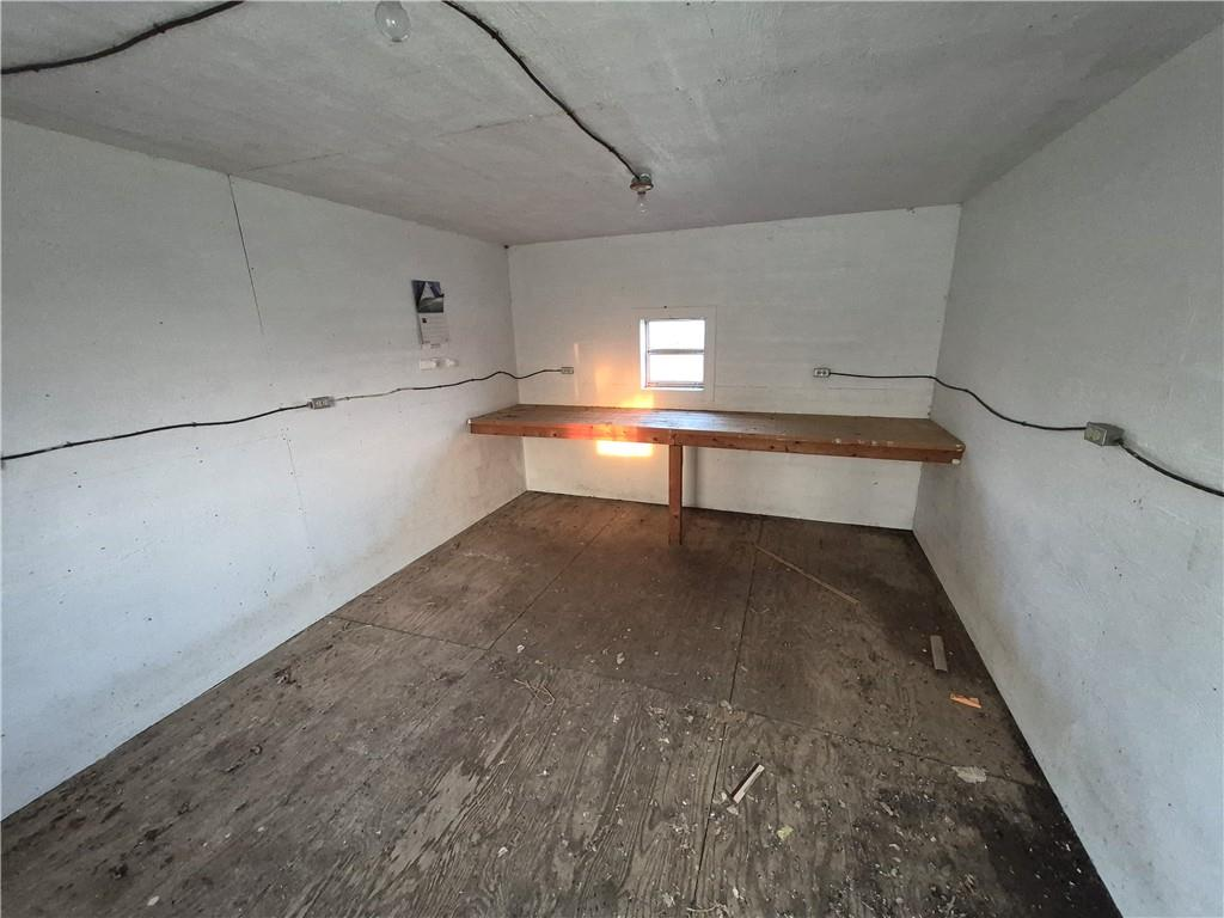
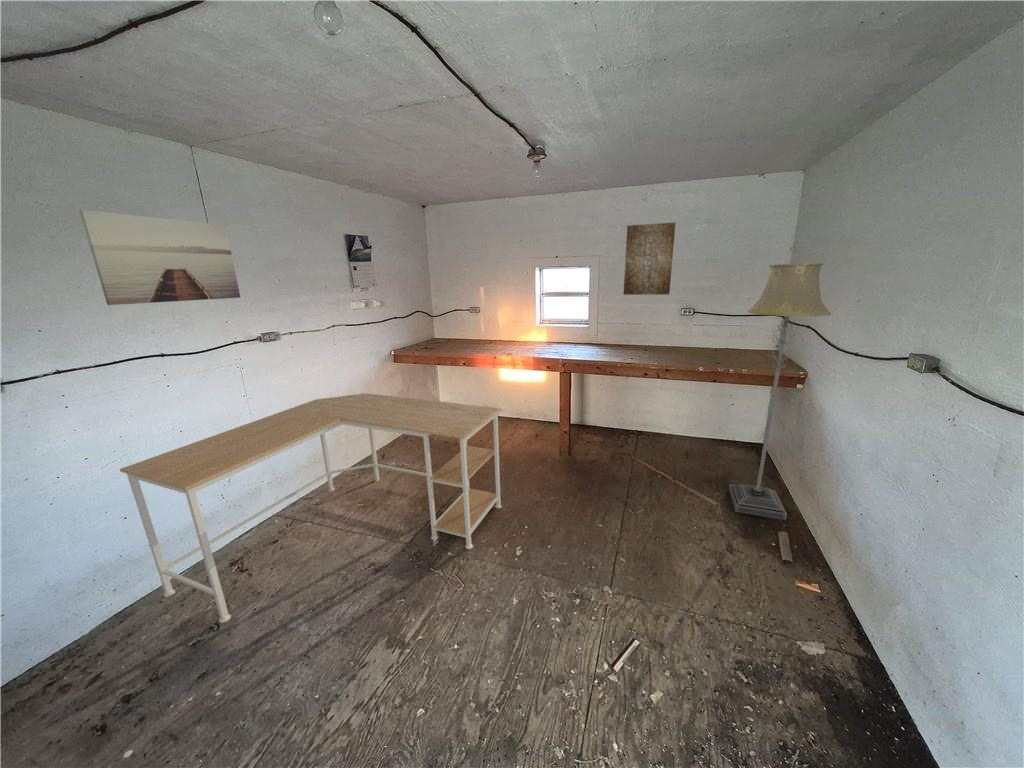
+ wall art (648, 260)
+ floor lamp (773, 394)
+ desk (334, 488)
+ wall art (172, 260)
